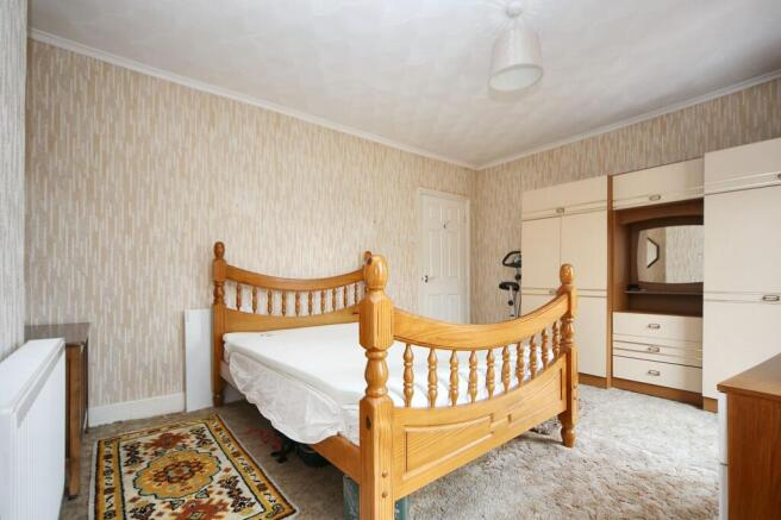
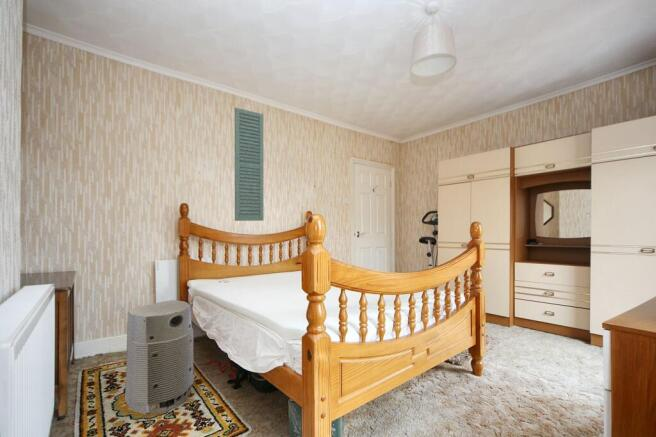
+ wall art (249, 166)
+ air purifier (161, 352)
